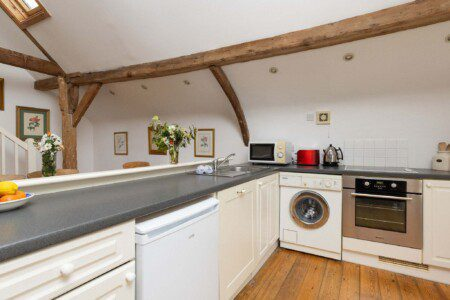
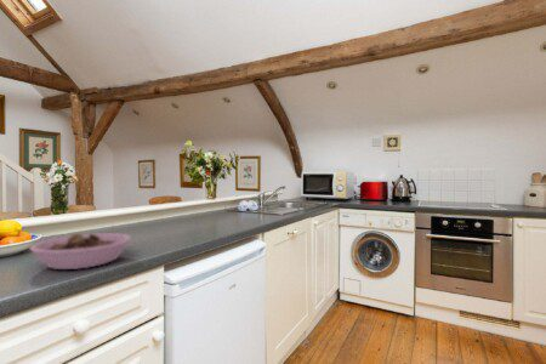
+ bowl (84, 248)
